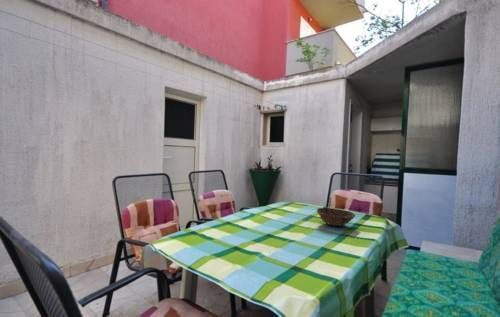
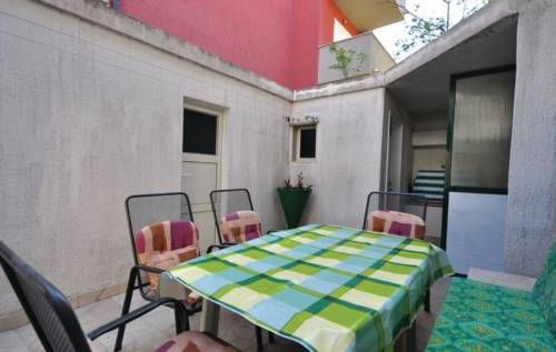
- bowl (334, 217)
